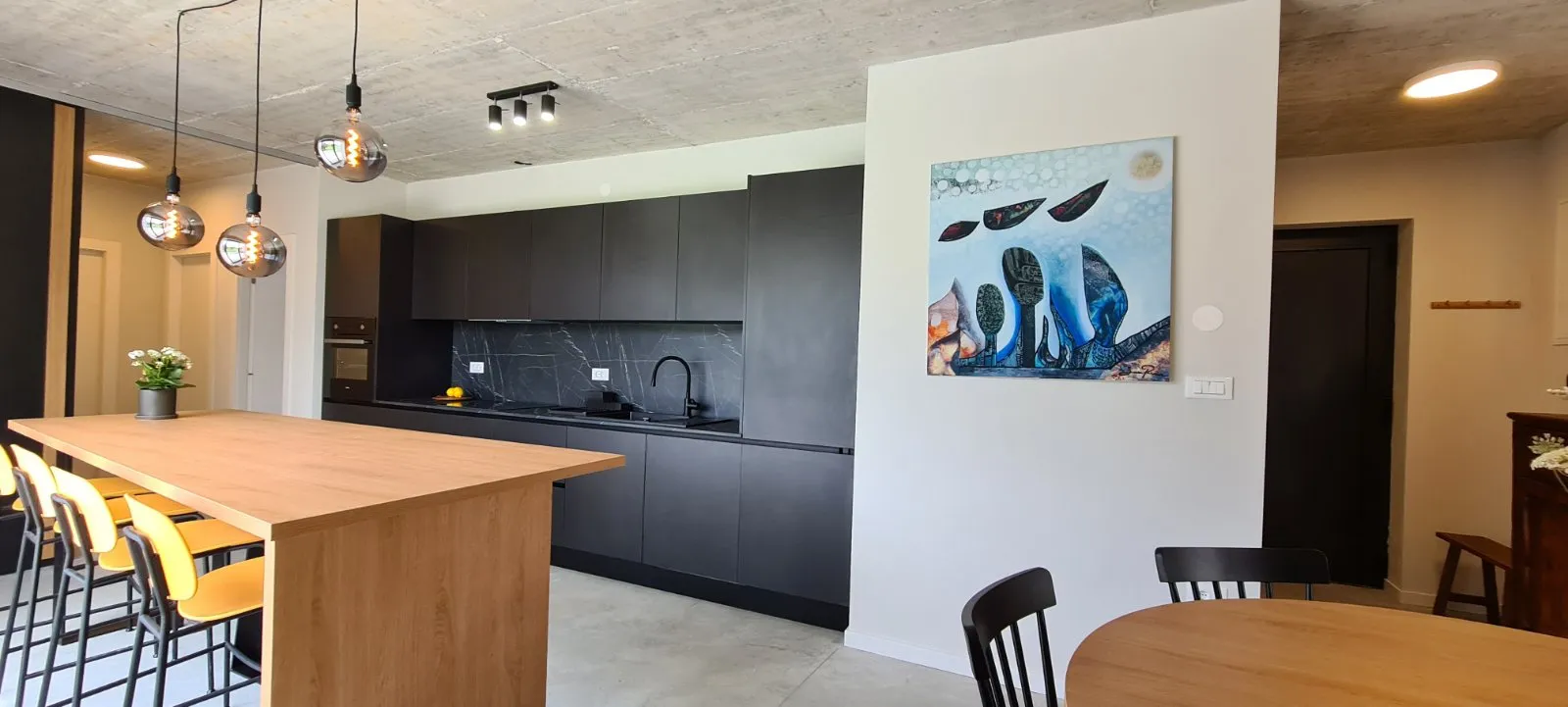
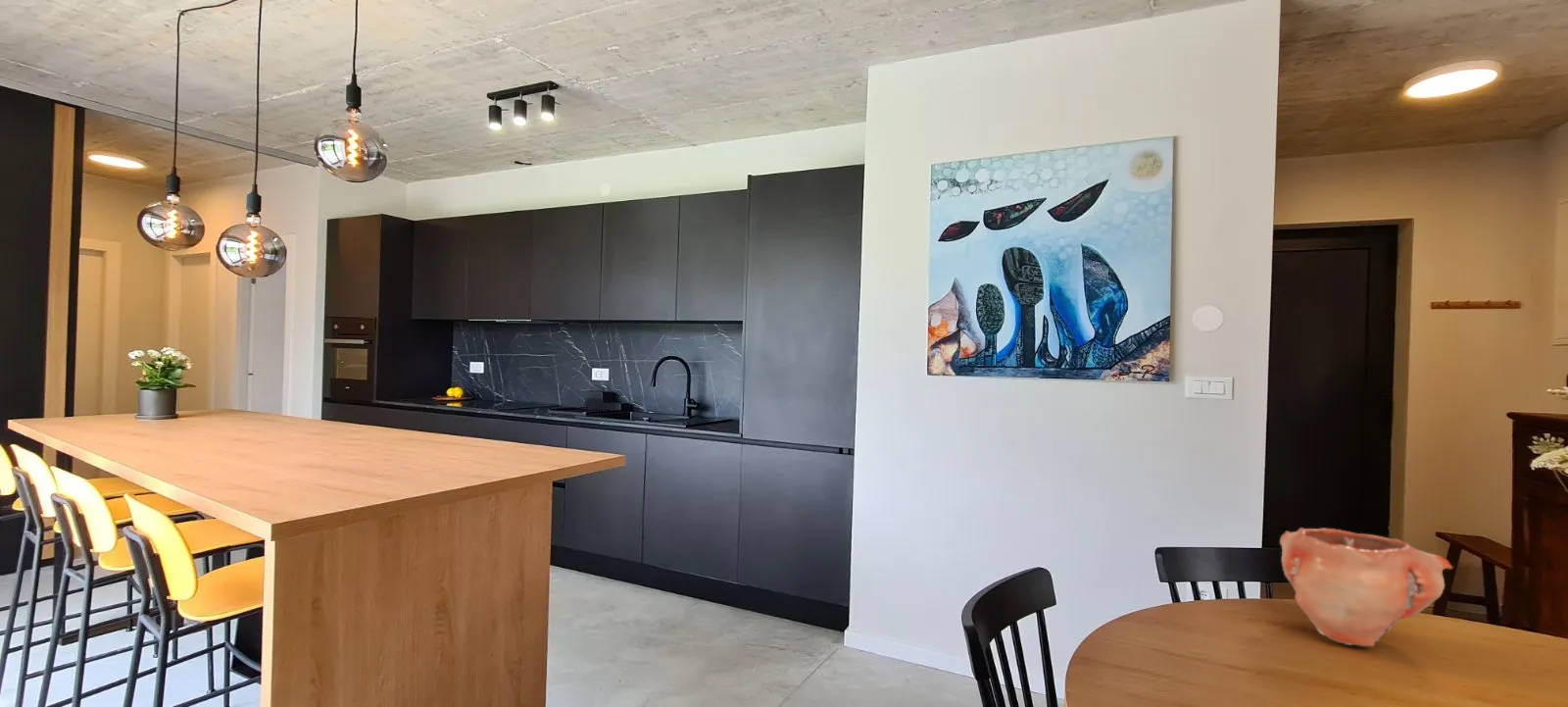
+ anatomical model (1363, 586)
